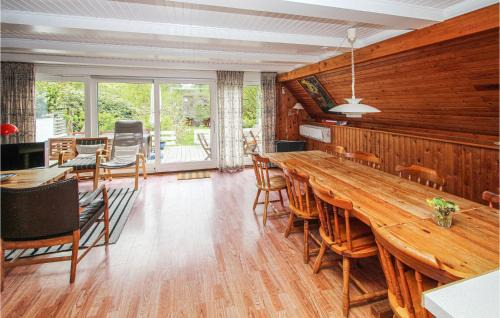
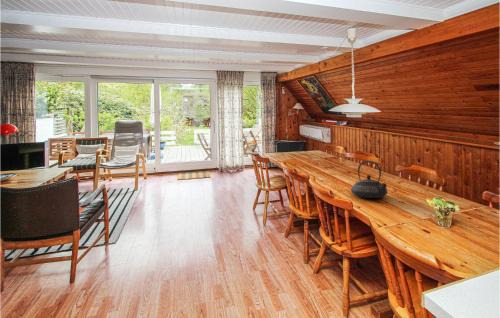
+ teapot (370, 179)
